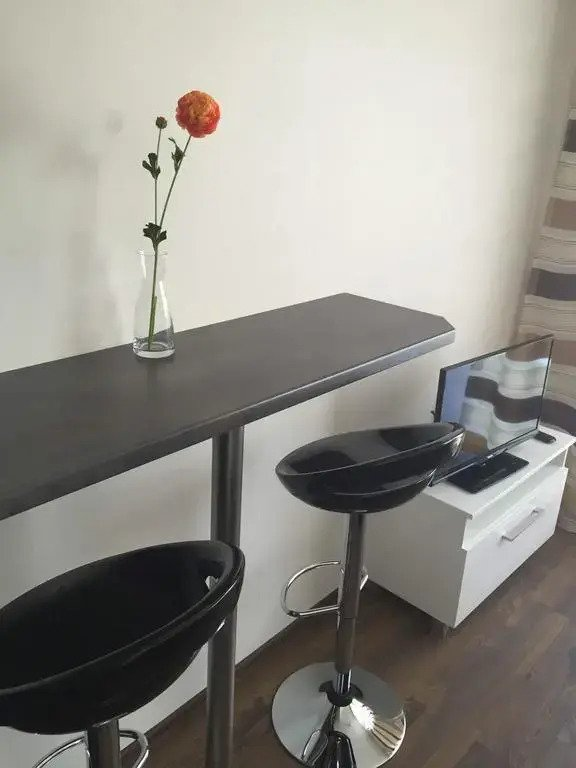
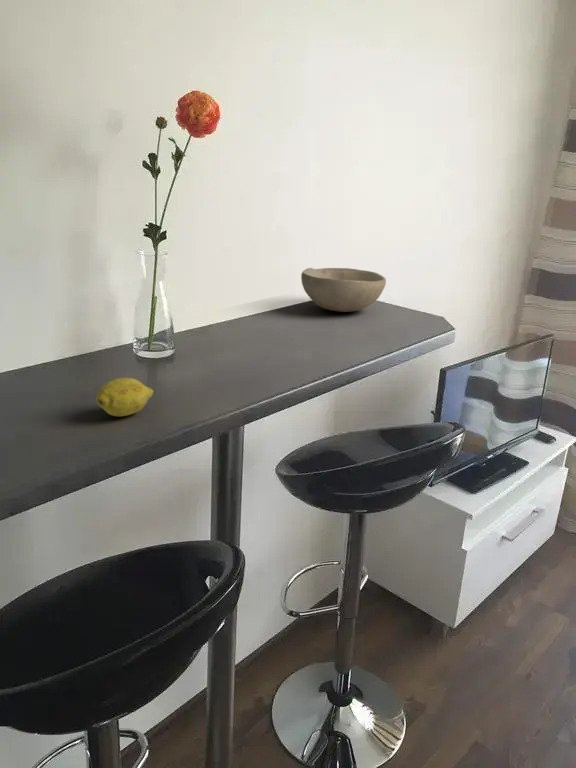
+ fruit (125, 396)
+ bowl (342, 291)
